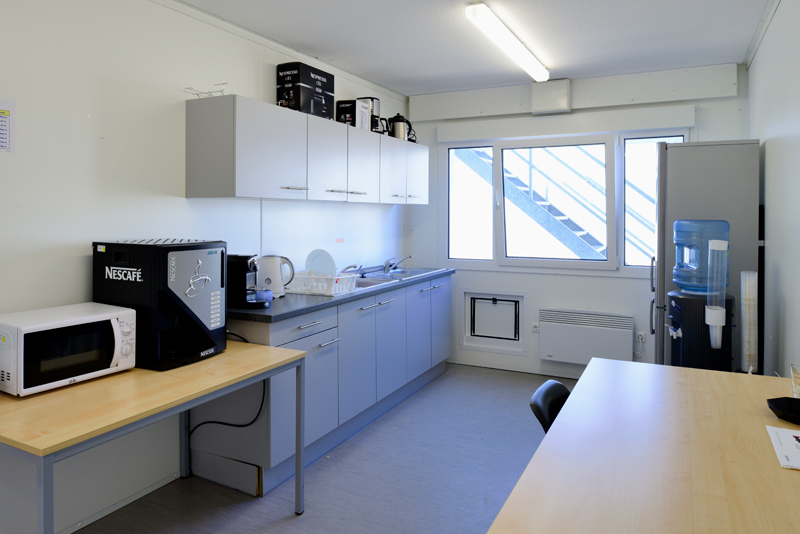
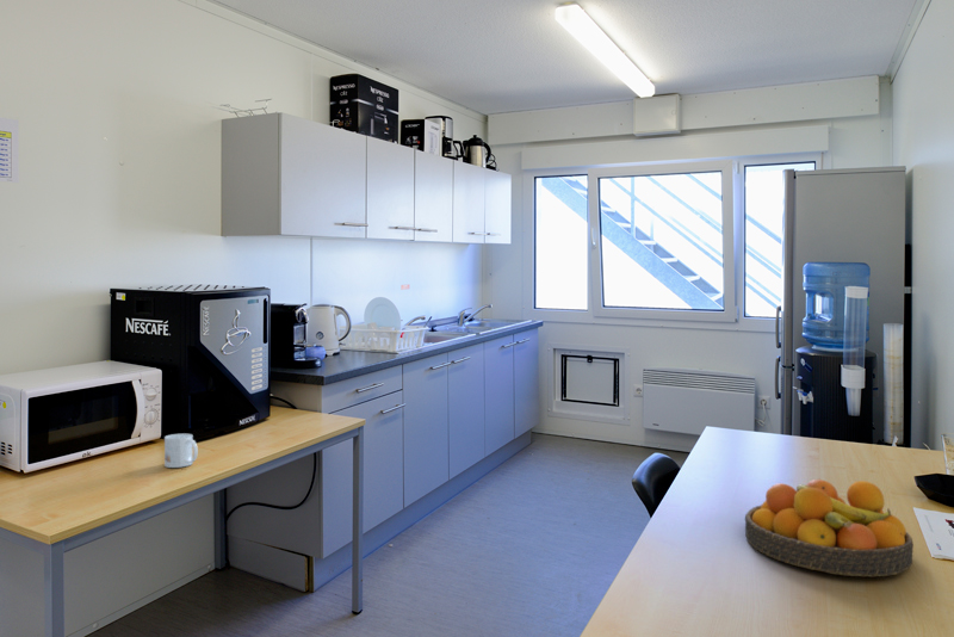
+ mug (182, 450)
+ fruit bowl (824, 514)
